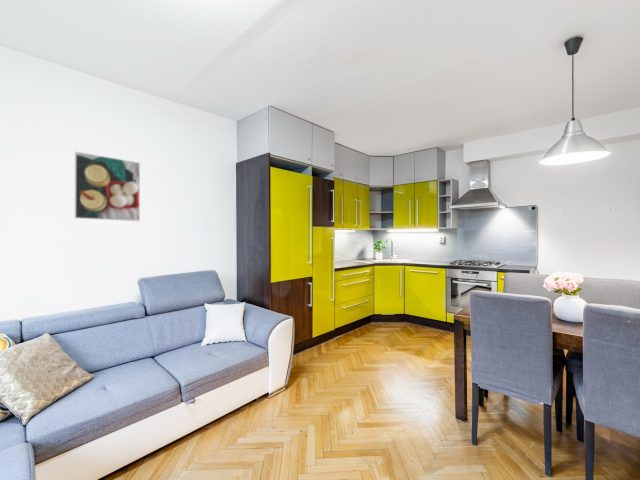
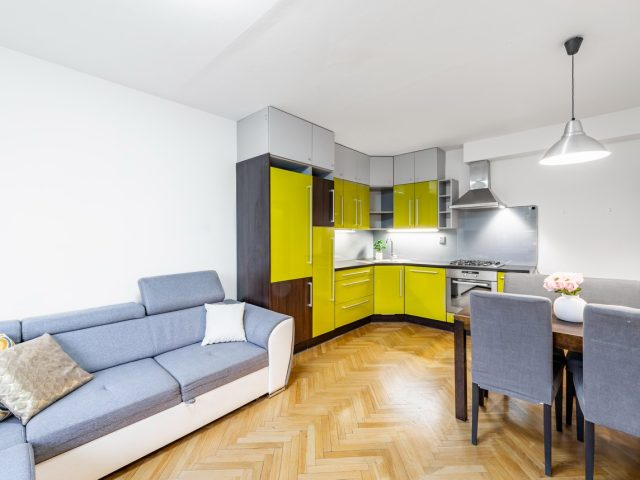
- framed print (109, 188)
